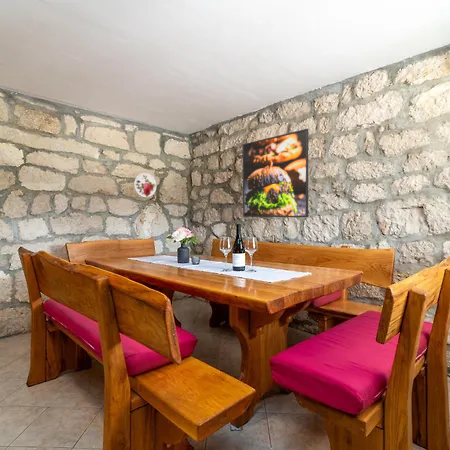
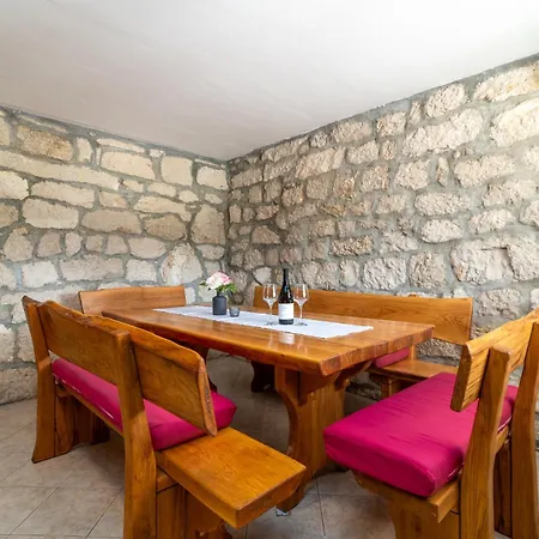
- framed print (272, 177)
- decorative plate (145, 185)
